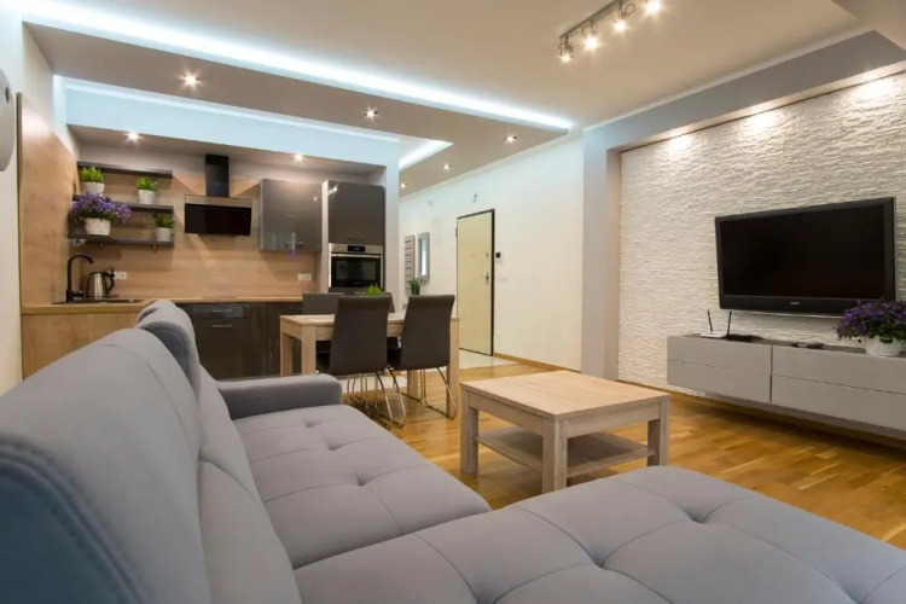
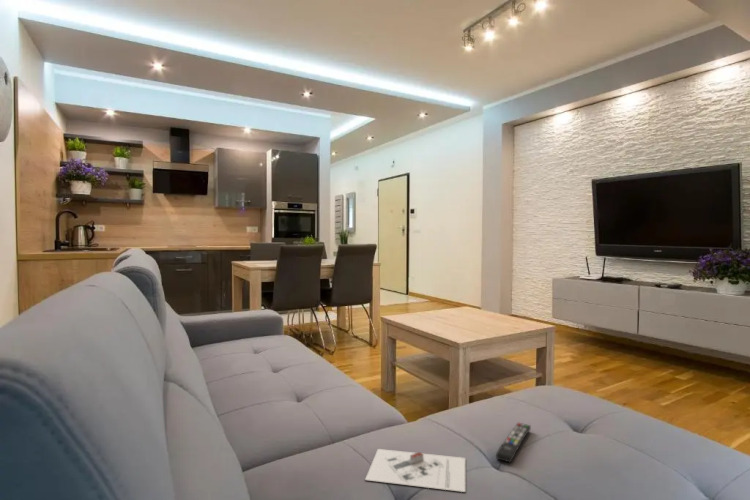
+ remote control (514, 440)
+ architectural model (417, 464)
